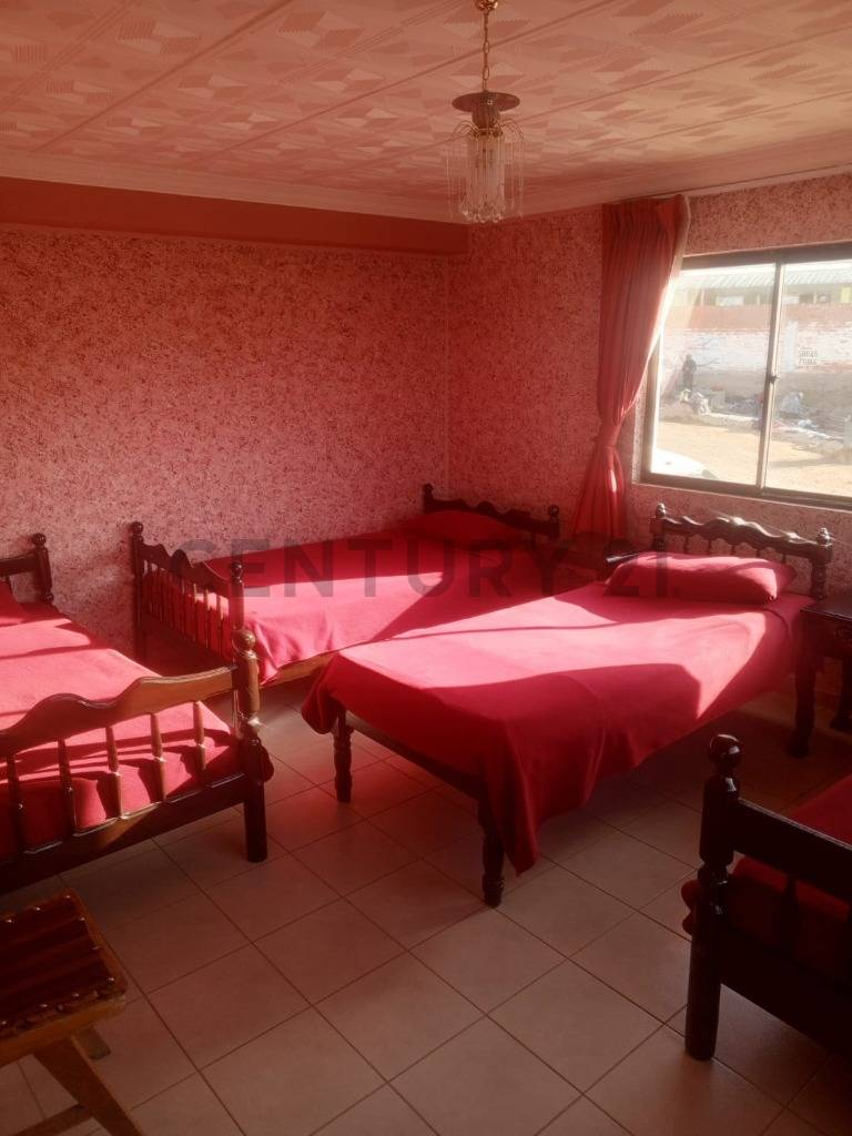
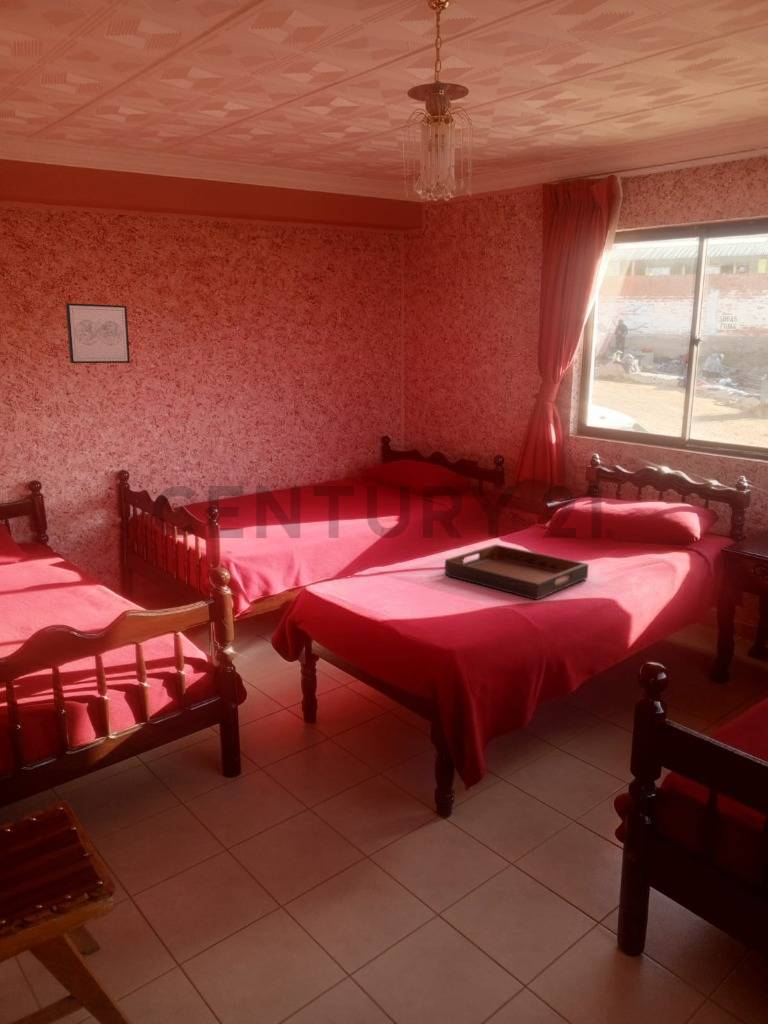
+ serving tray (514, 569)
+ wall art (98, 334)
